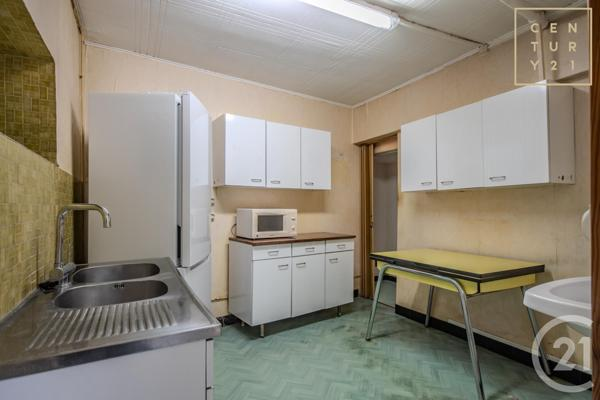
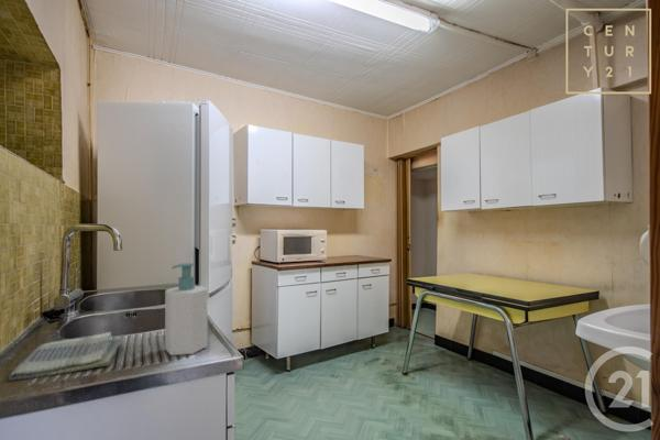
+ dish towel (74, 352)
+ soap bottle (186, 306)
